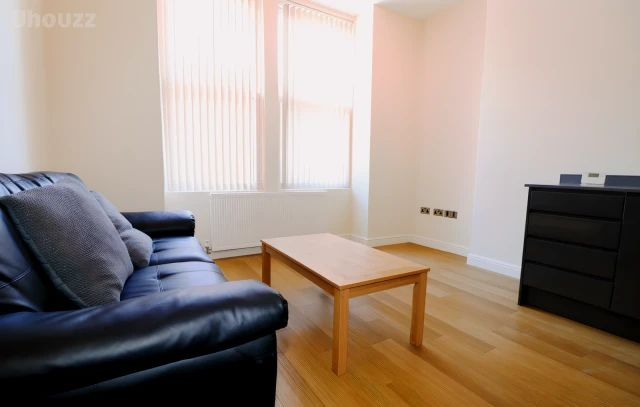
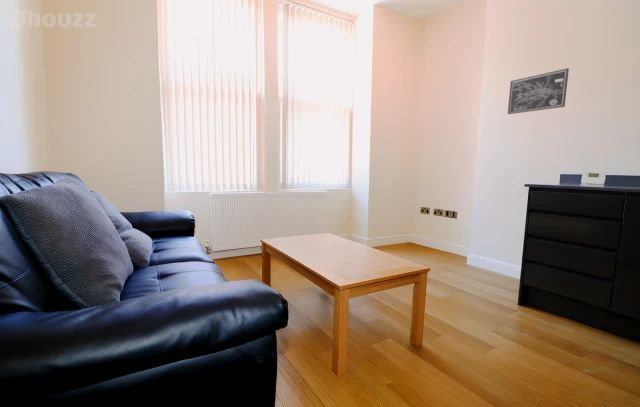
+ wall art (535, 93)
